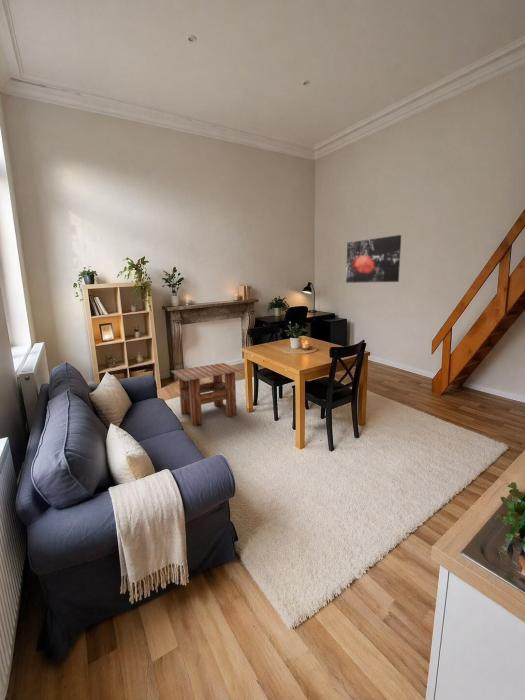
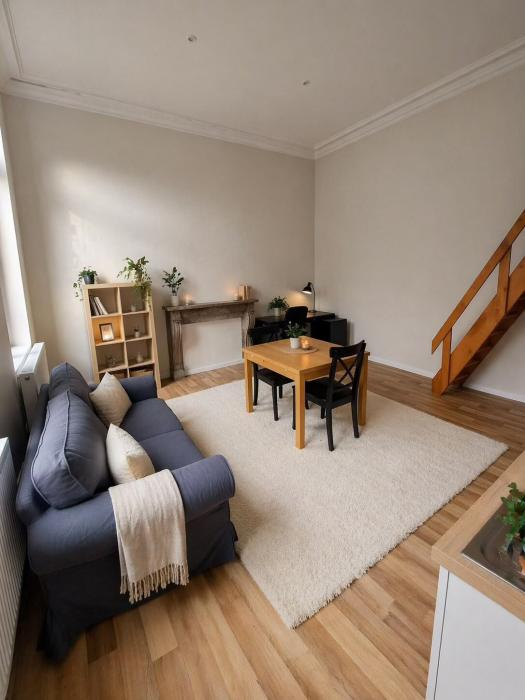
- wall art (371, 260)
- side table (207, 393)
